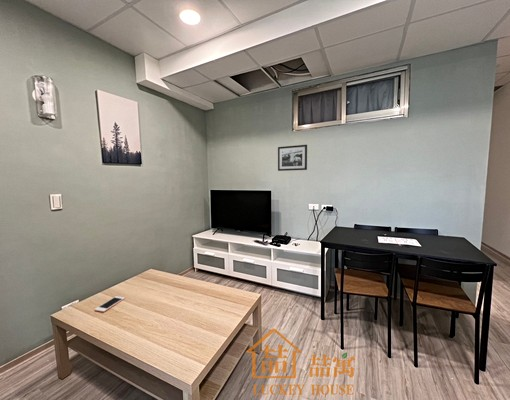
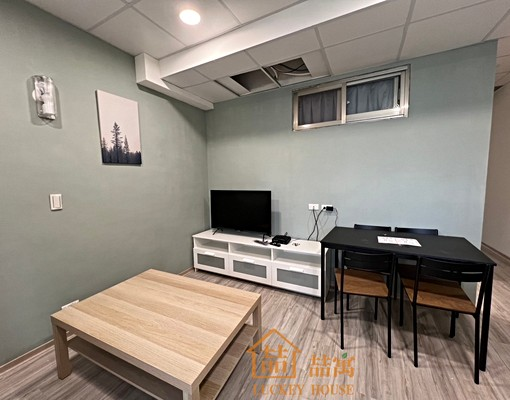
- cell phone (110, 303)
- picture frame (292, 158)
